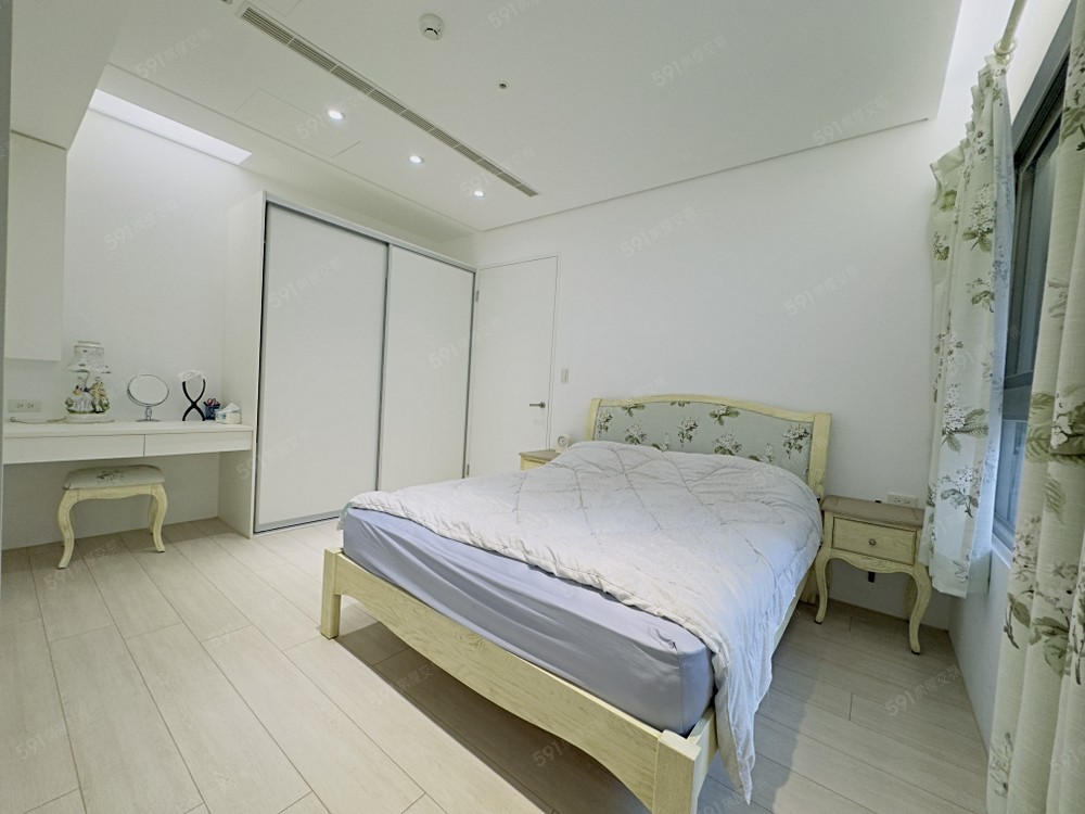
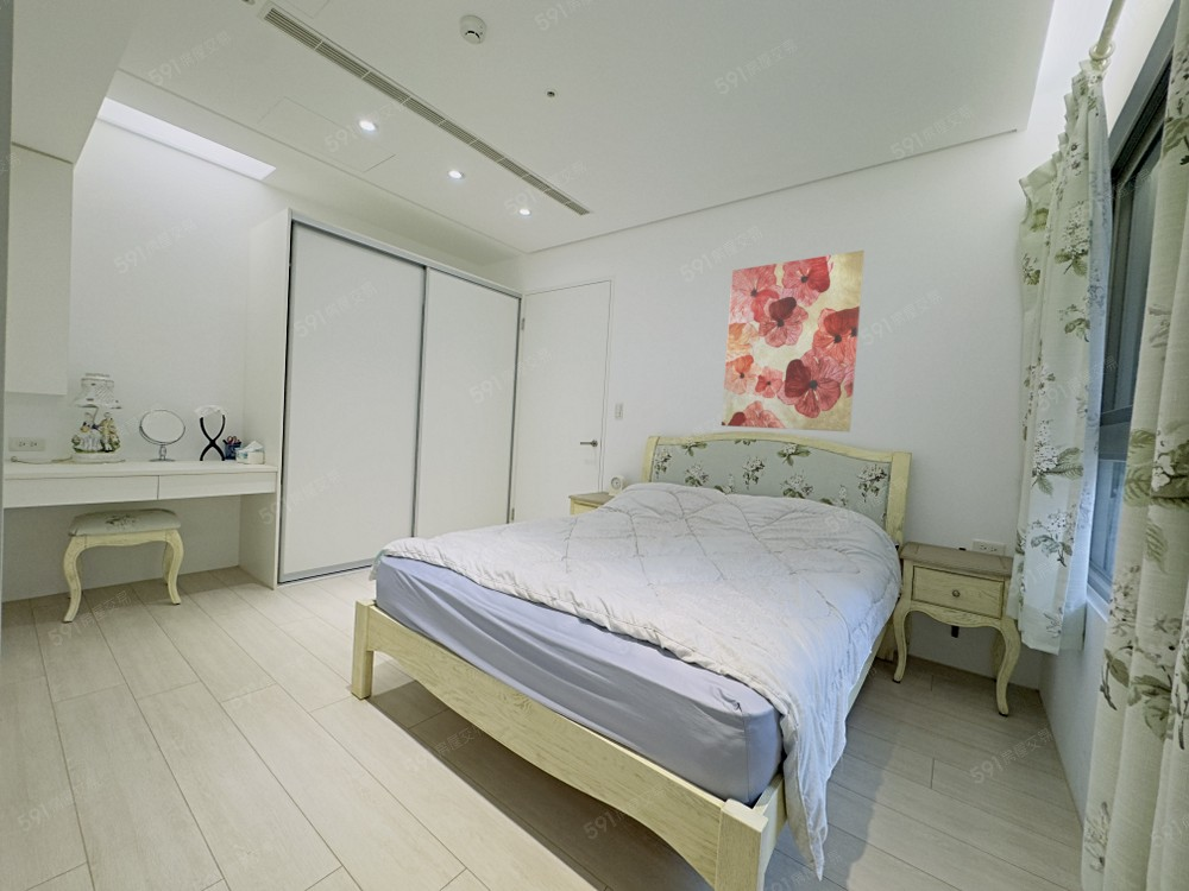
+ wall art (787, 345)
